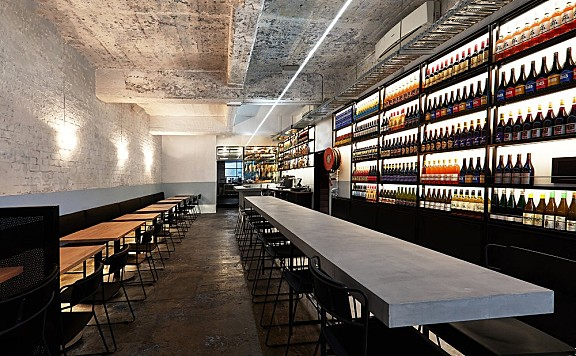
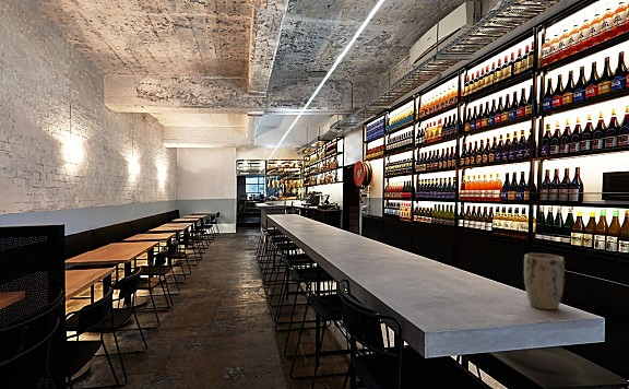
+ plant pot (543, 281)
